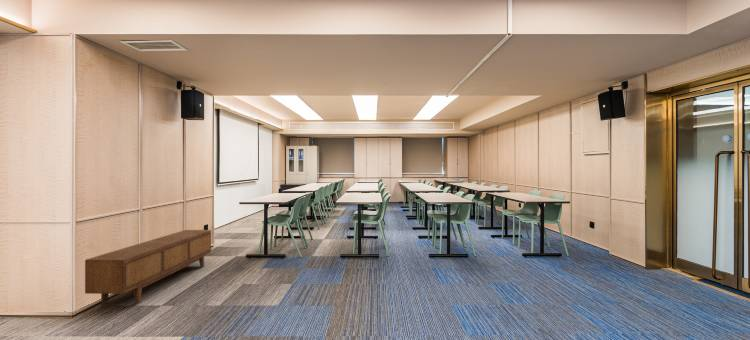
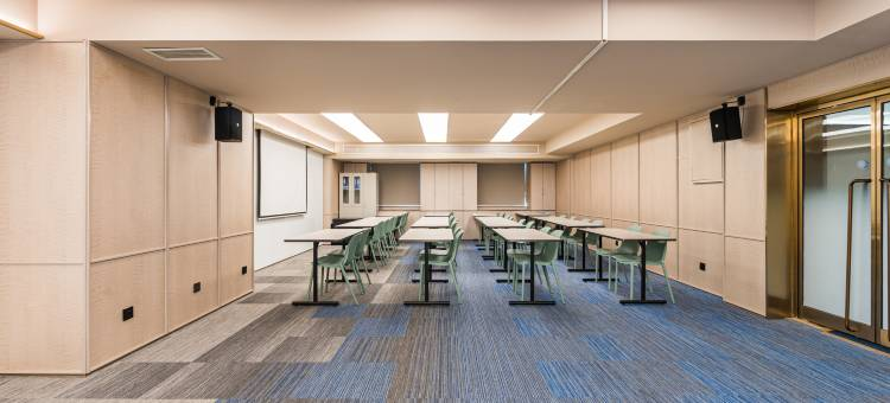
- sideboard (160, 262)
